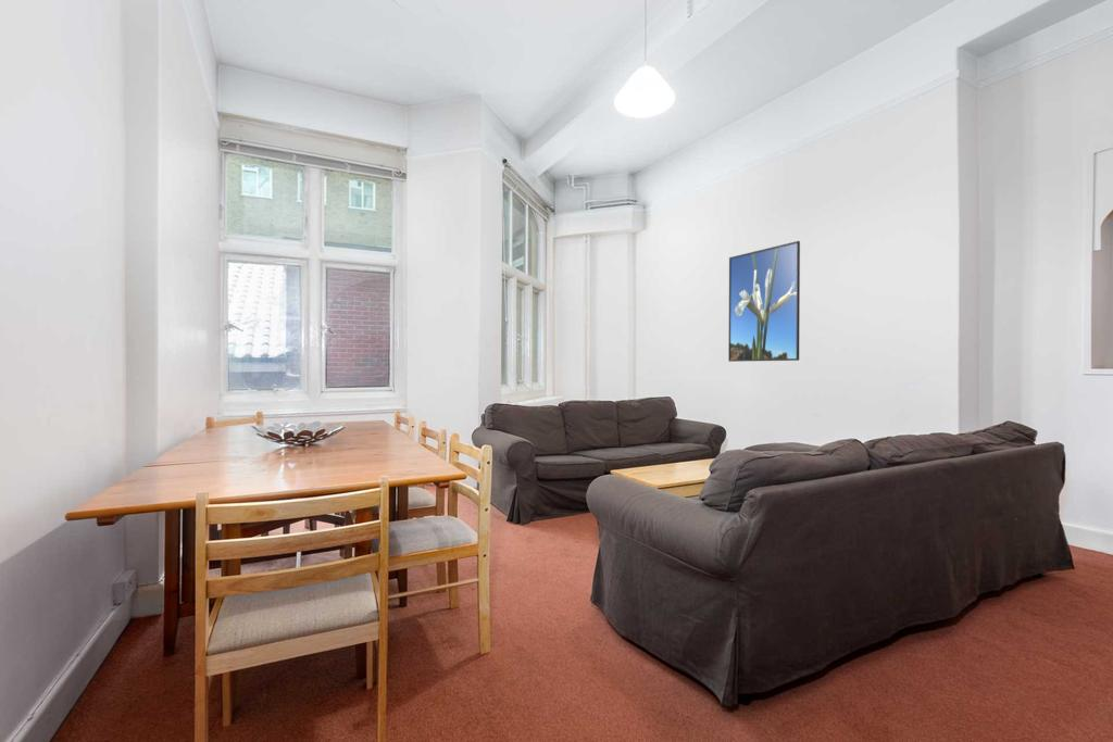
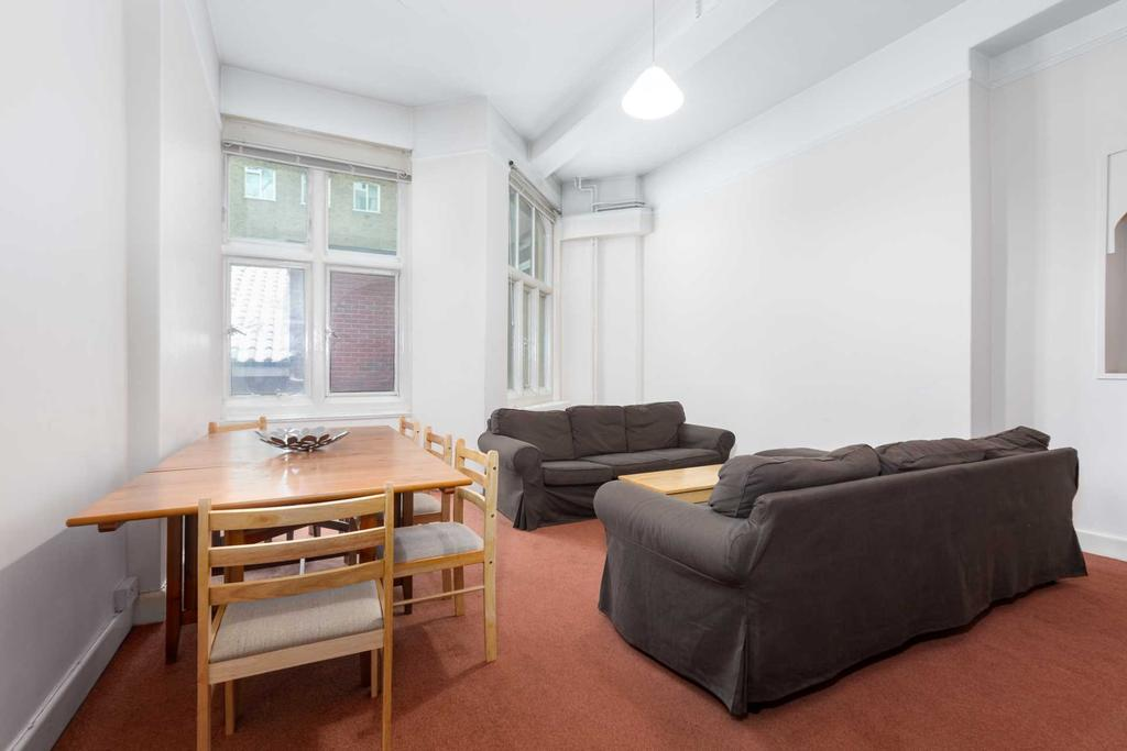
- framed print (761, 305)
